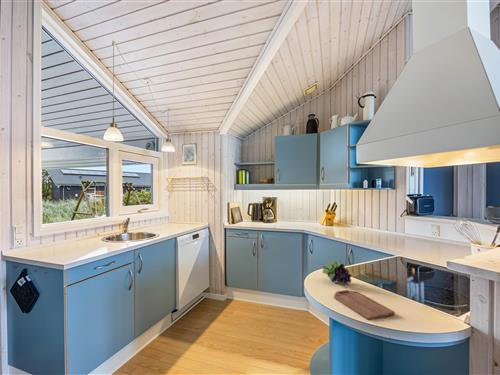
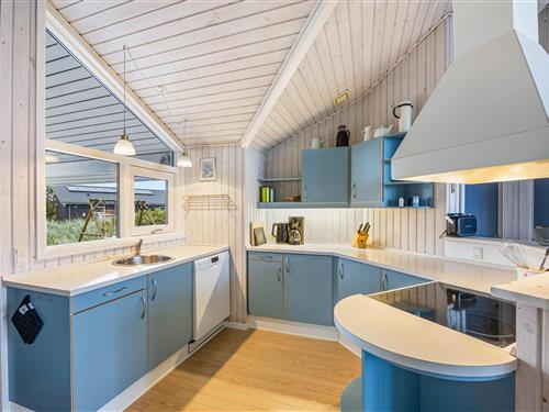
- cutting board (359, 302)
- fruit (336, 270)
